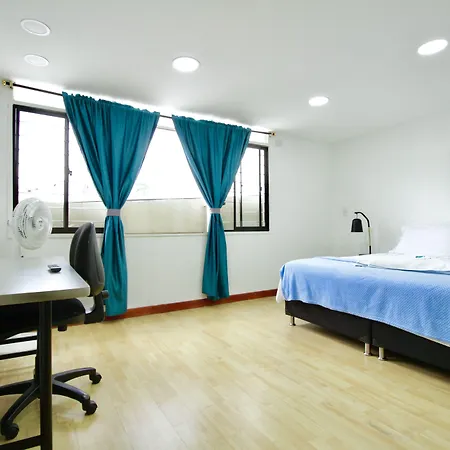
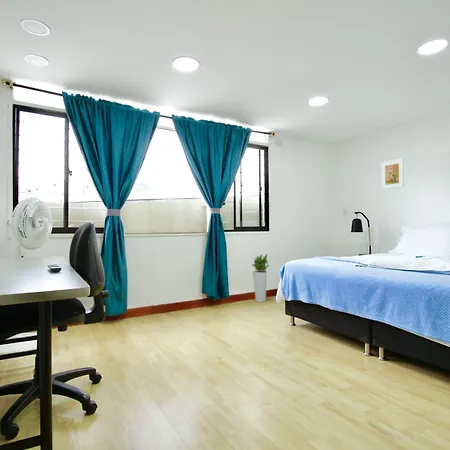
+ planter (260, 277)
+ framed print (392, 174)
